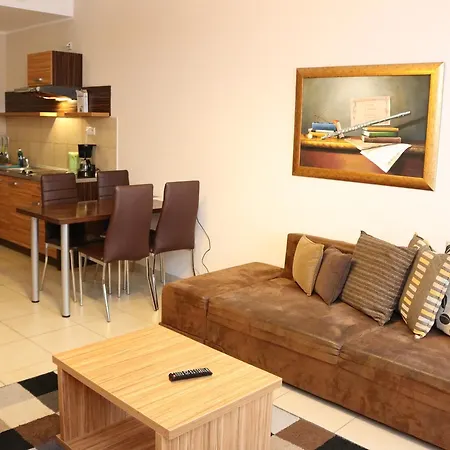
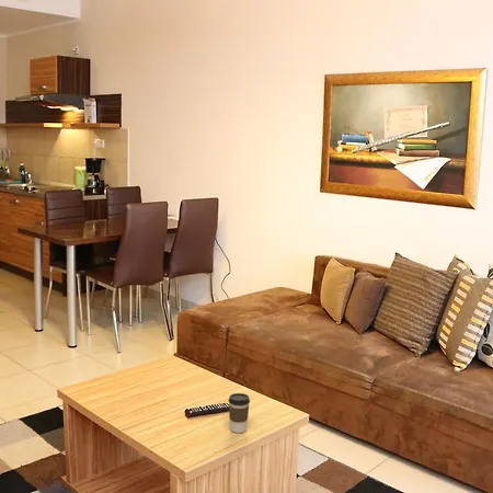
+ coffee cup (238, 413)
